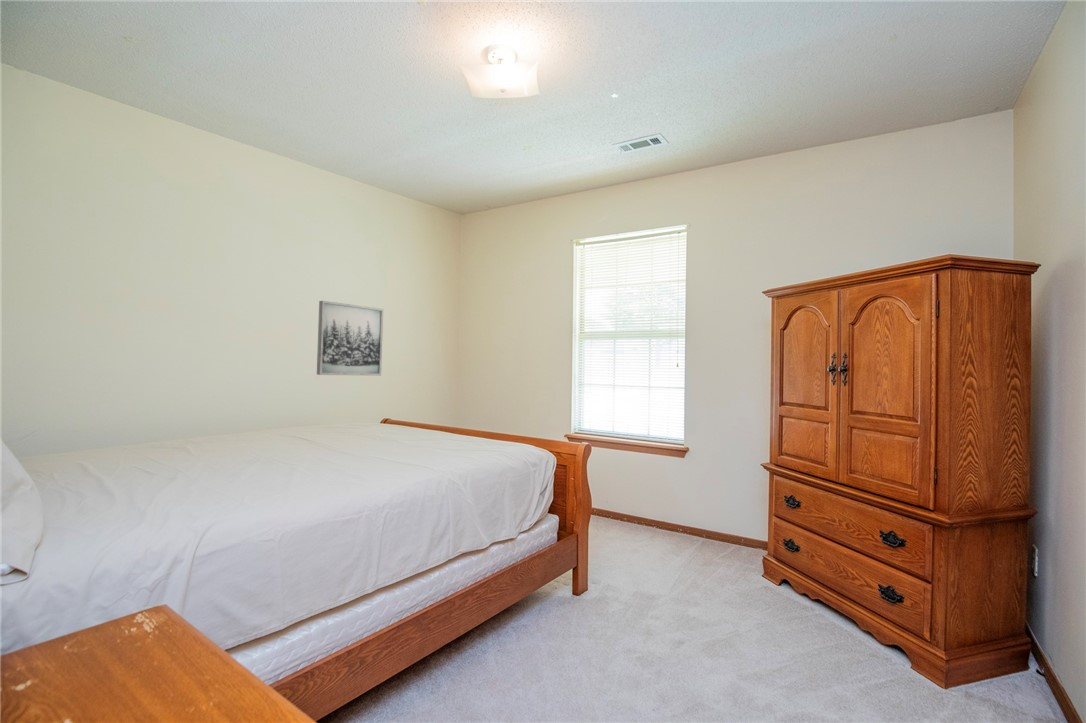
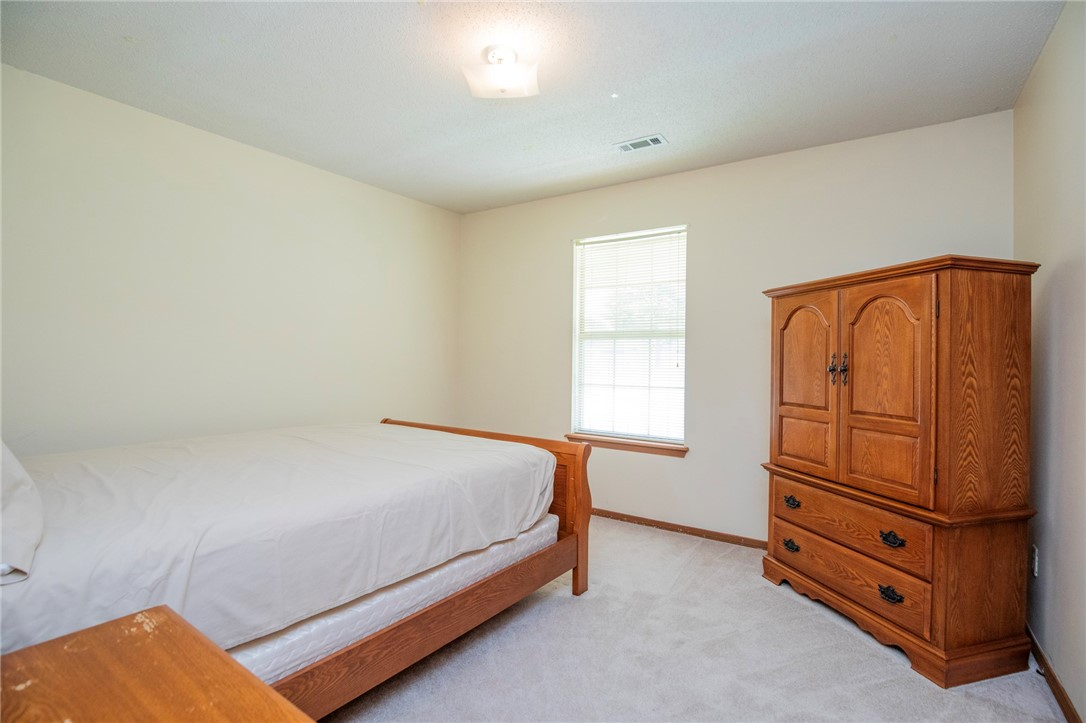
- wall art (351, 340)
